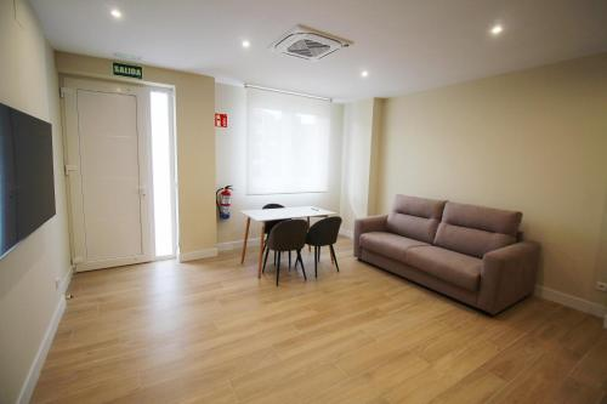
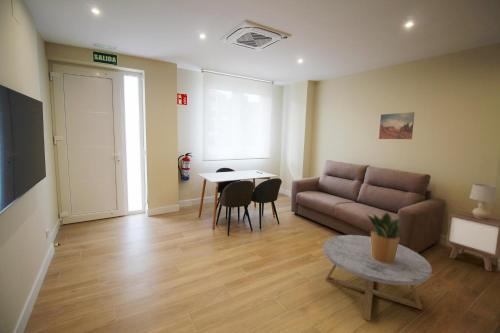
+ table lamp (482, 201)
+ coffee table (371, 273)
+ potted plant (381, 236)
+ wall art (395, 126)
+ nightstand (476, 239)
